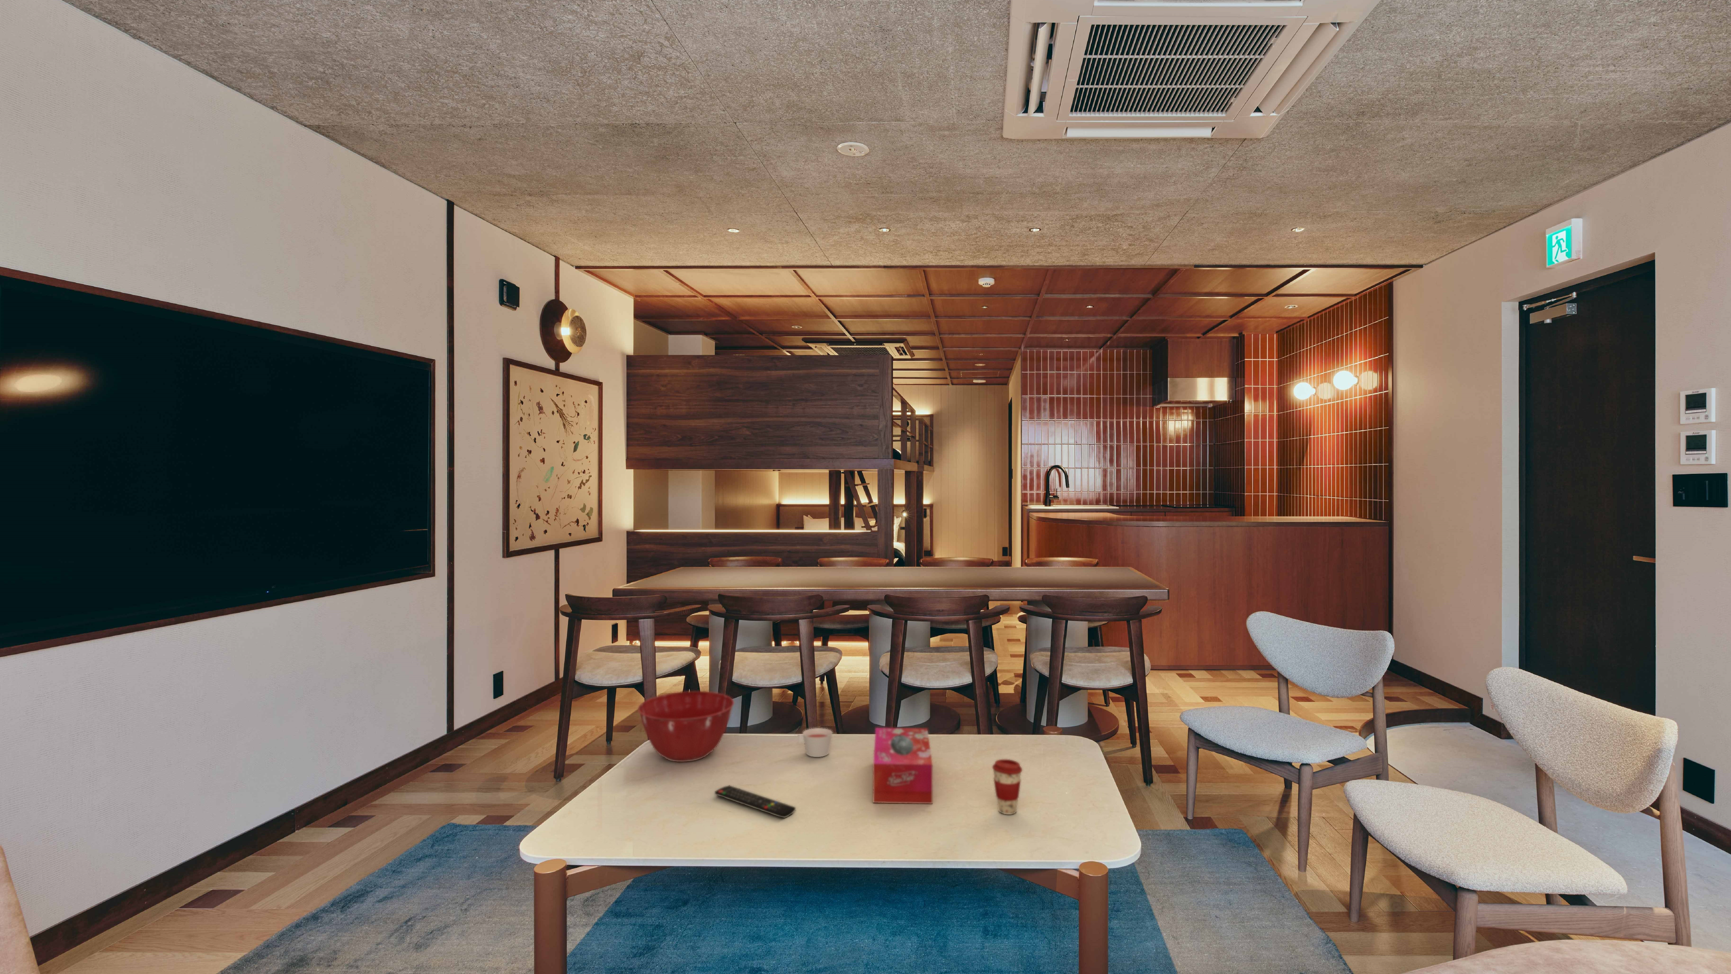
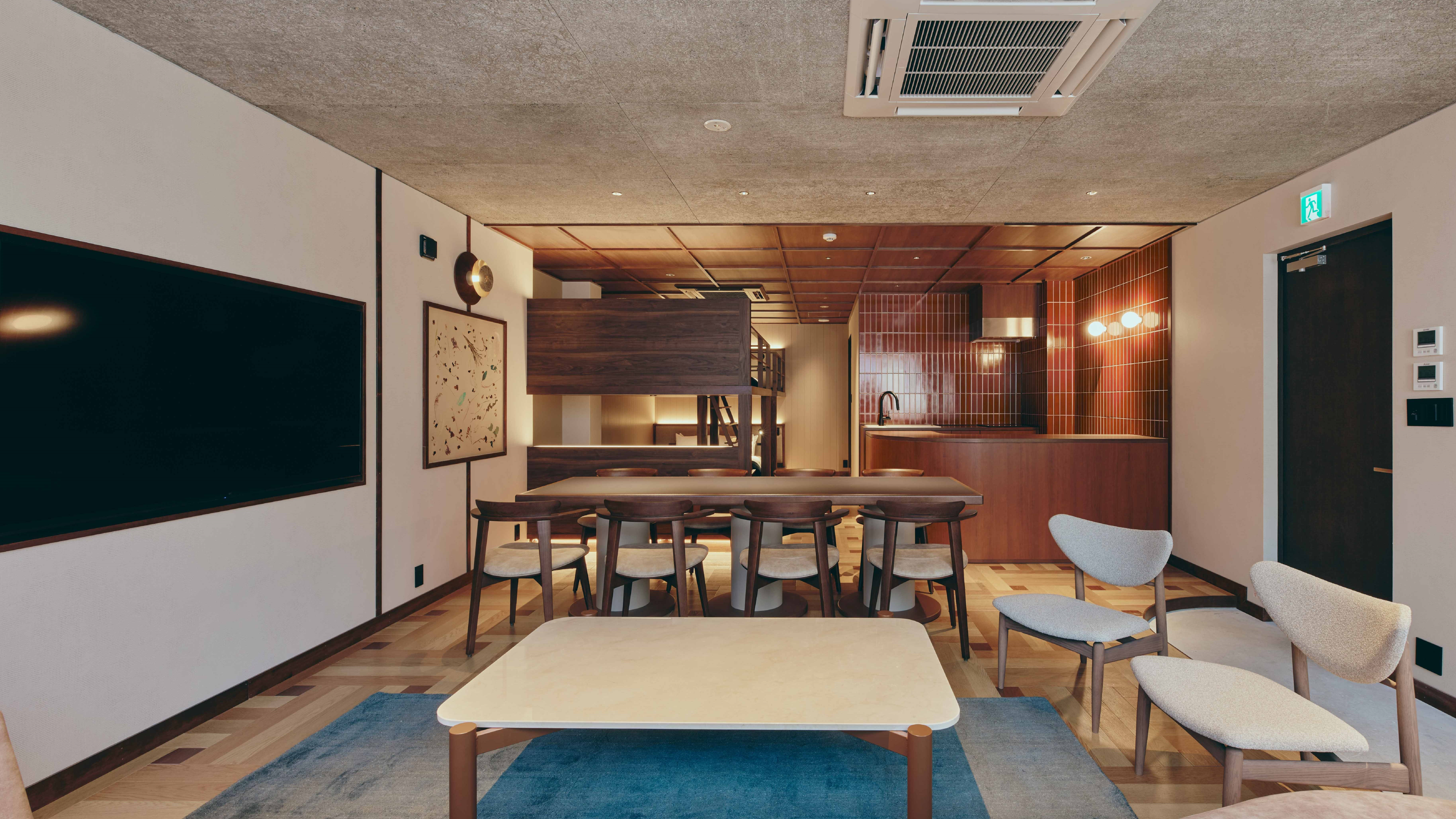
- tissue box (902, 762)
- candle (817, 743)
- remote control (753, 802)
- coffee cup (1007, 787)
- mixing bowl (686, 729)
